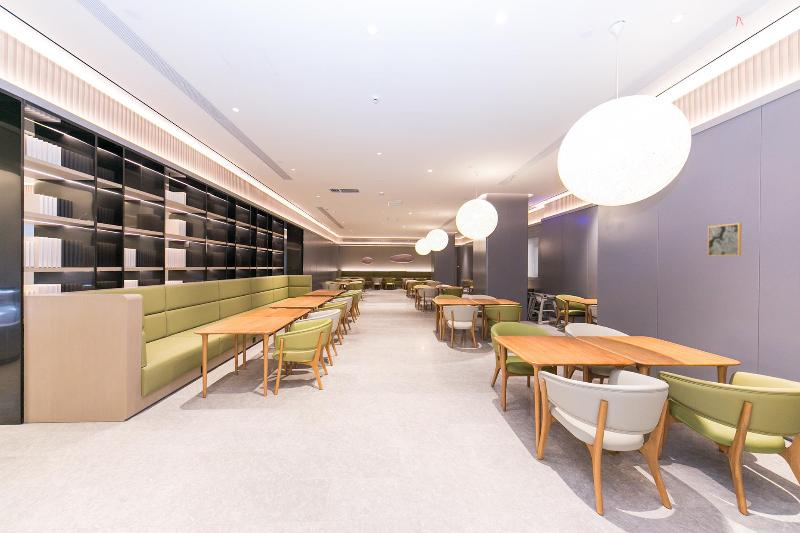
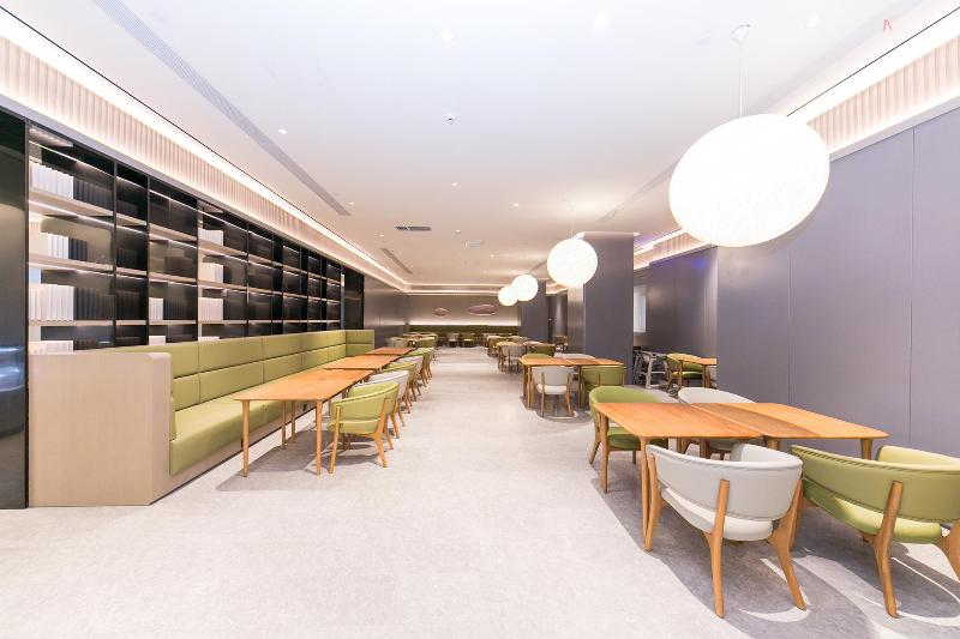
- wall art (723, 240)
